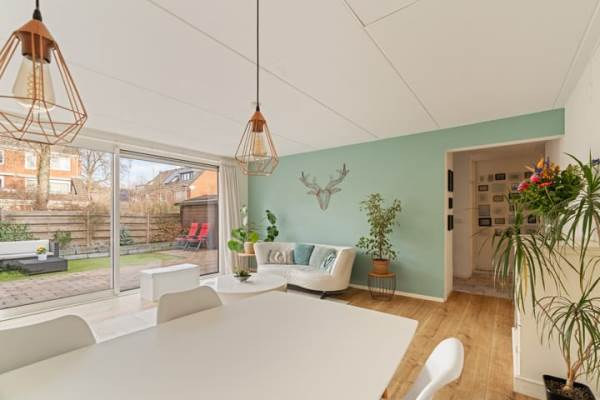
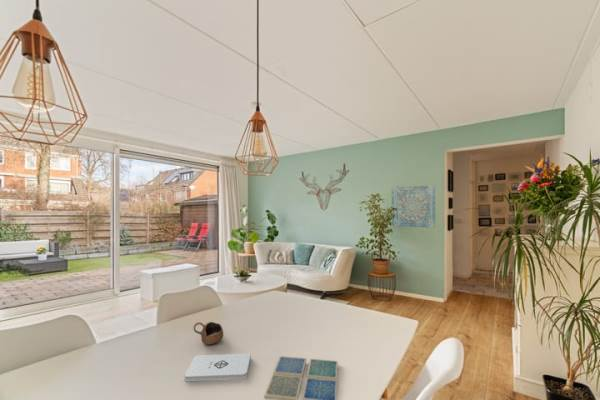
+ drink coaster (302, 377)
+ notepad (219, 366)
+ wall art (412, 206)
+ cup (209, 330)
